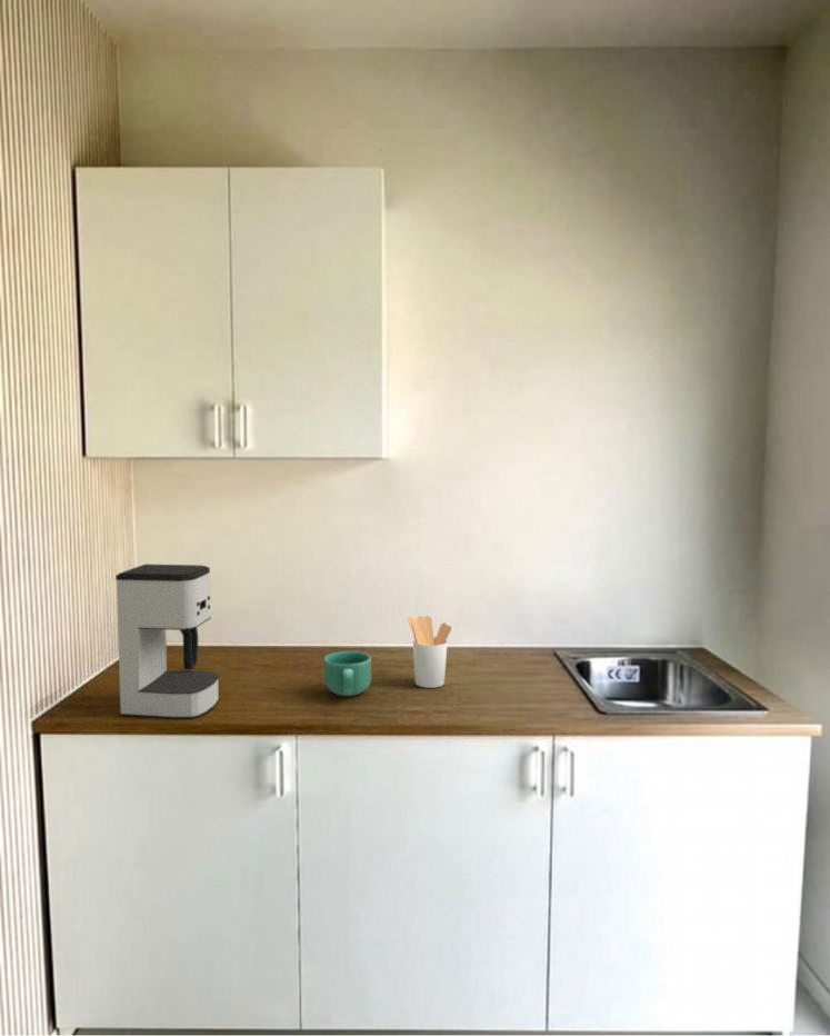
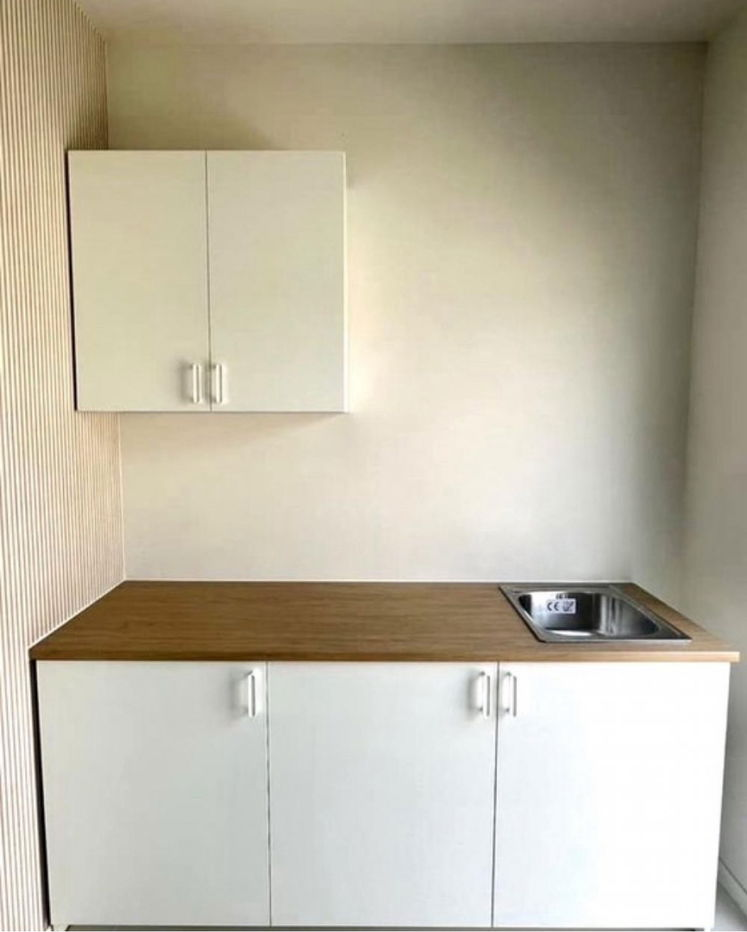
- coffee maker (174, 629)
- mug (347, 677)
- utensil holder (426, 649)
